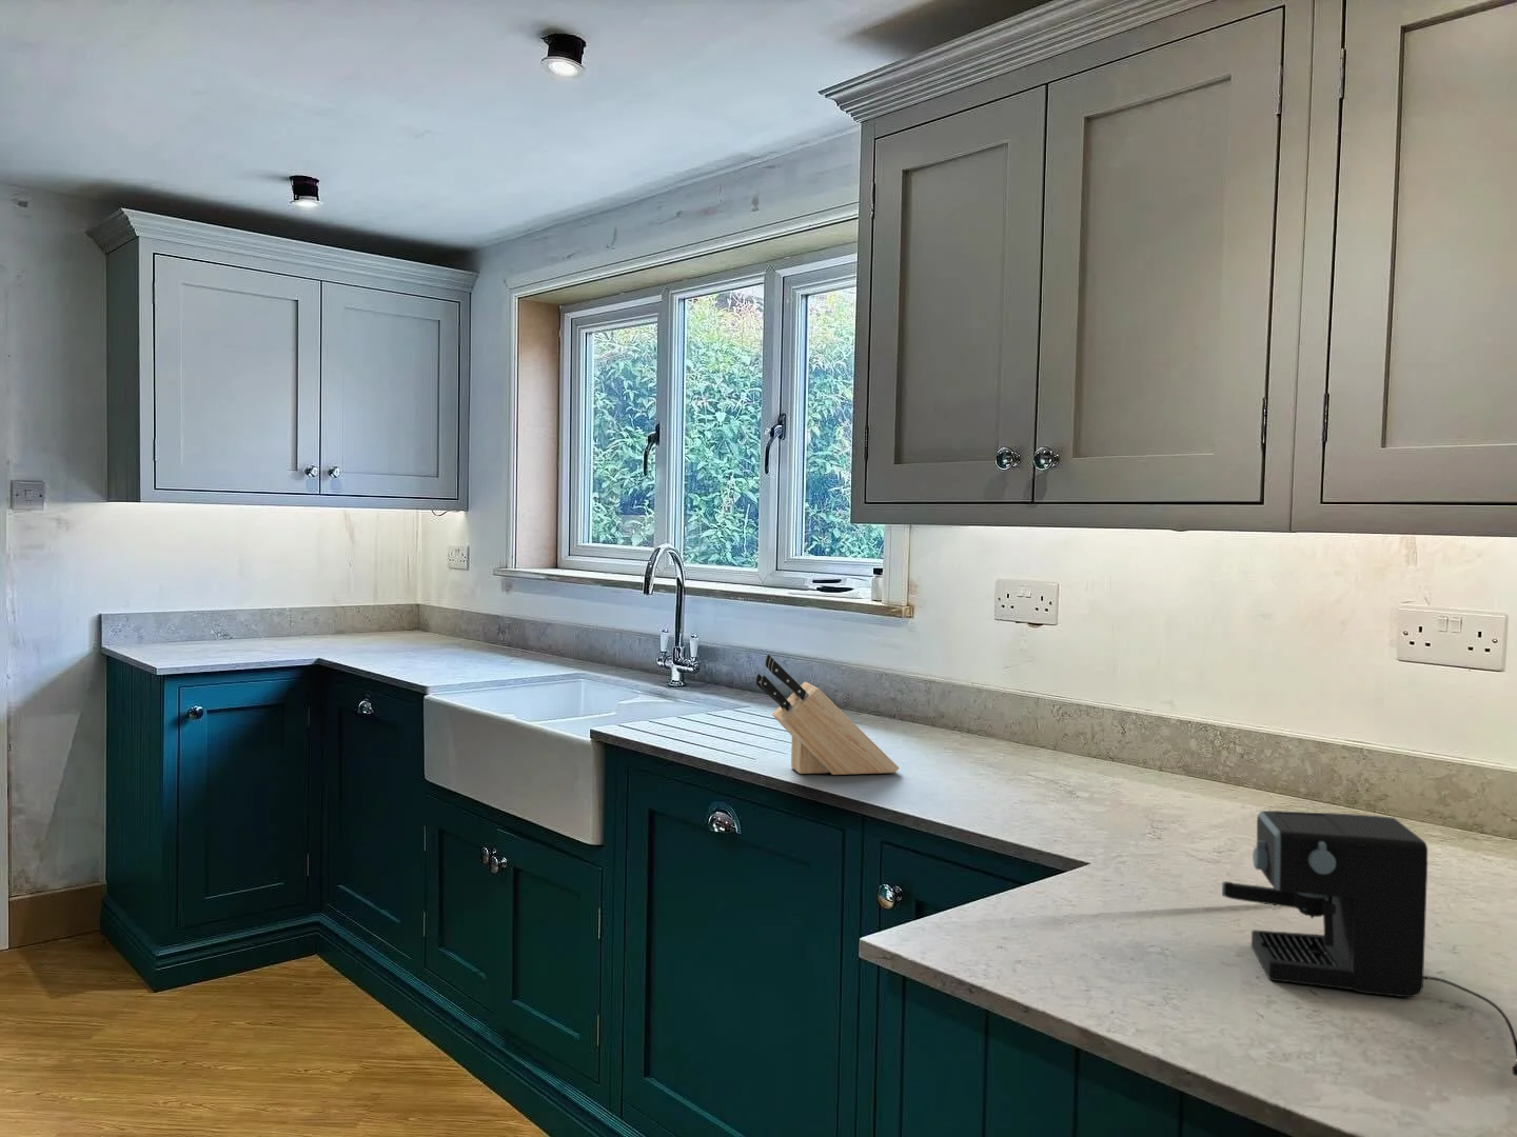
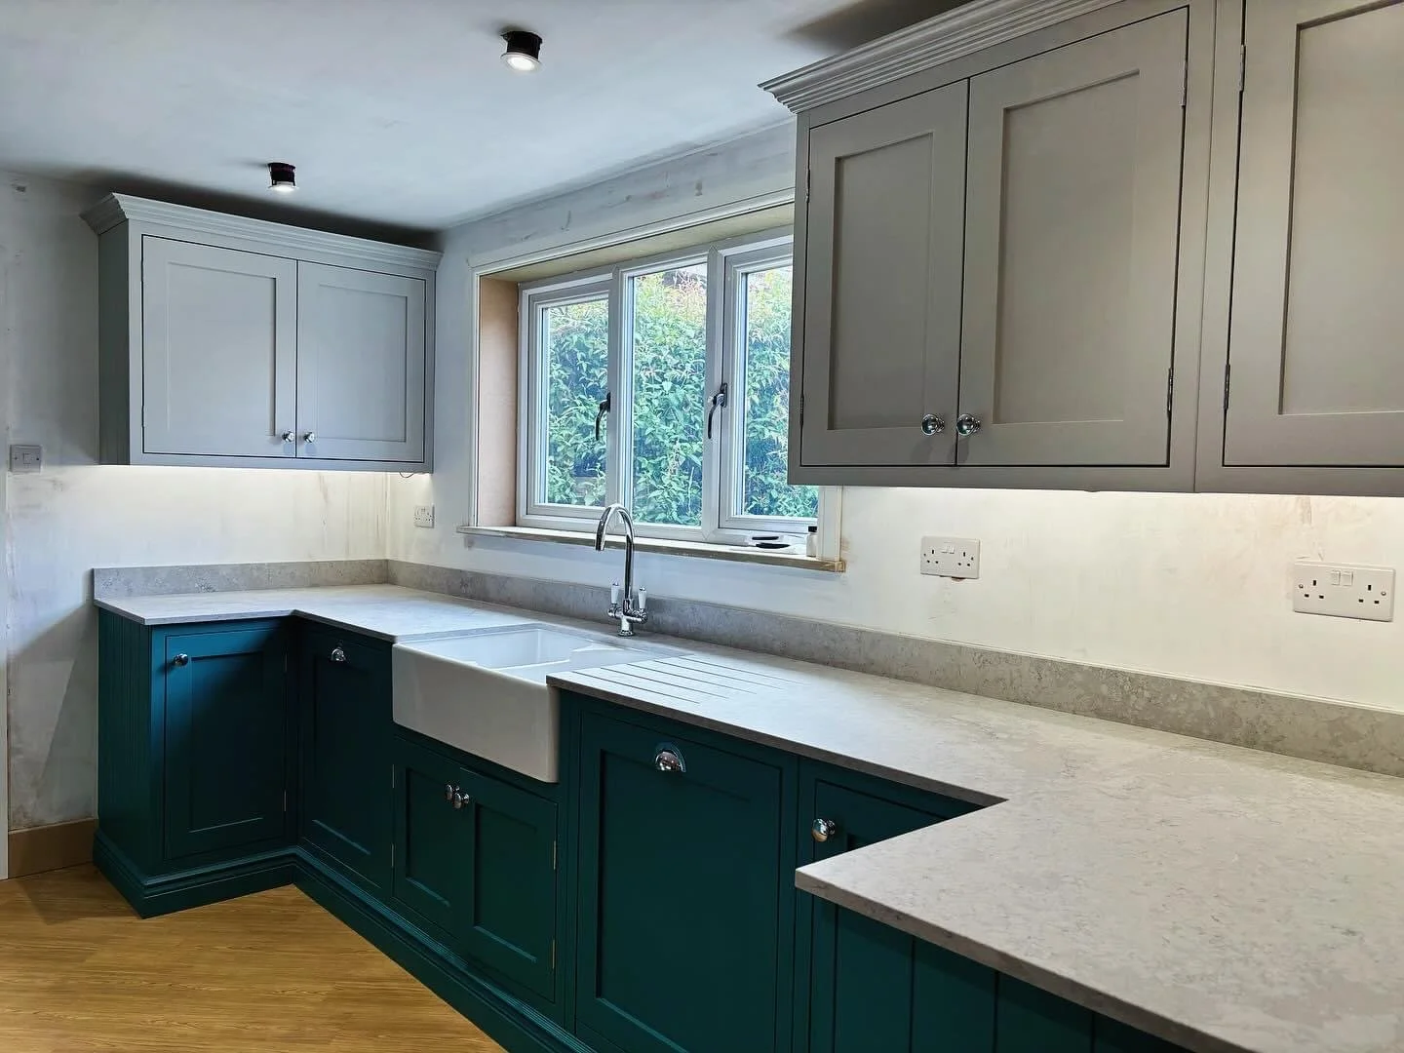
- coffee maker (1370, 926)
- knife block (825, 713)
